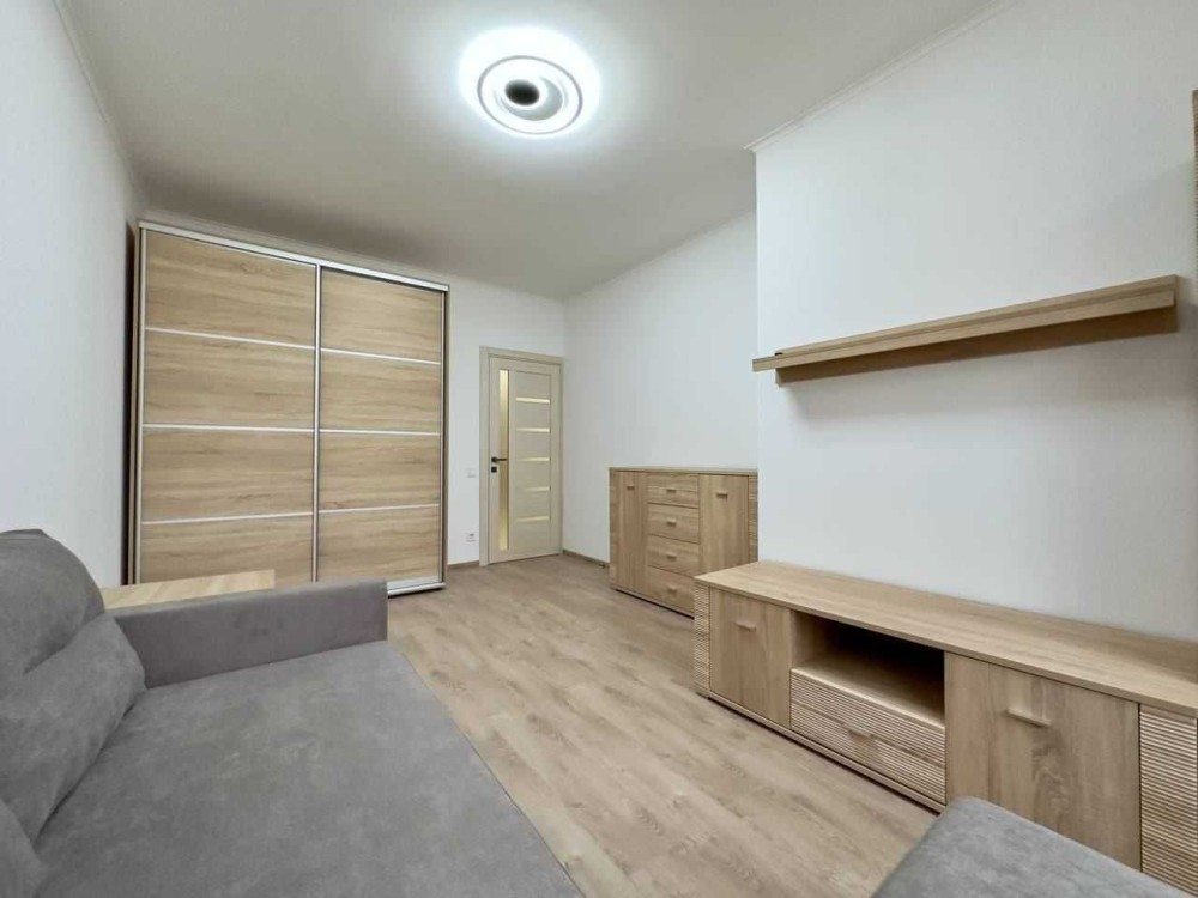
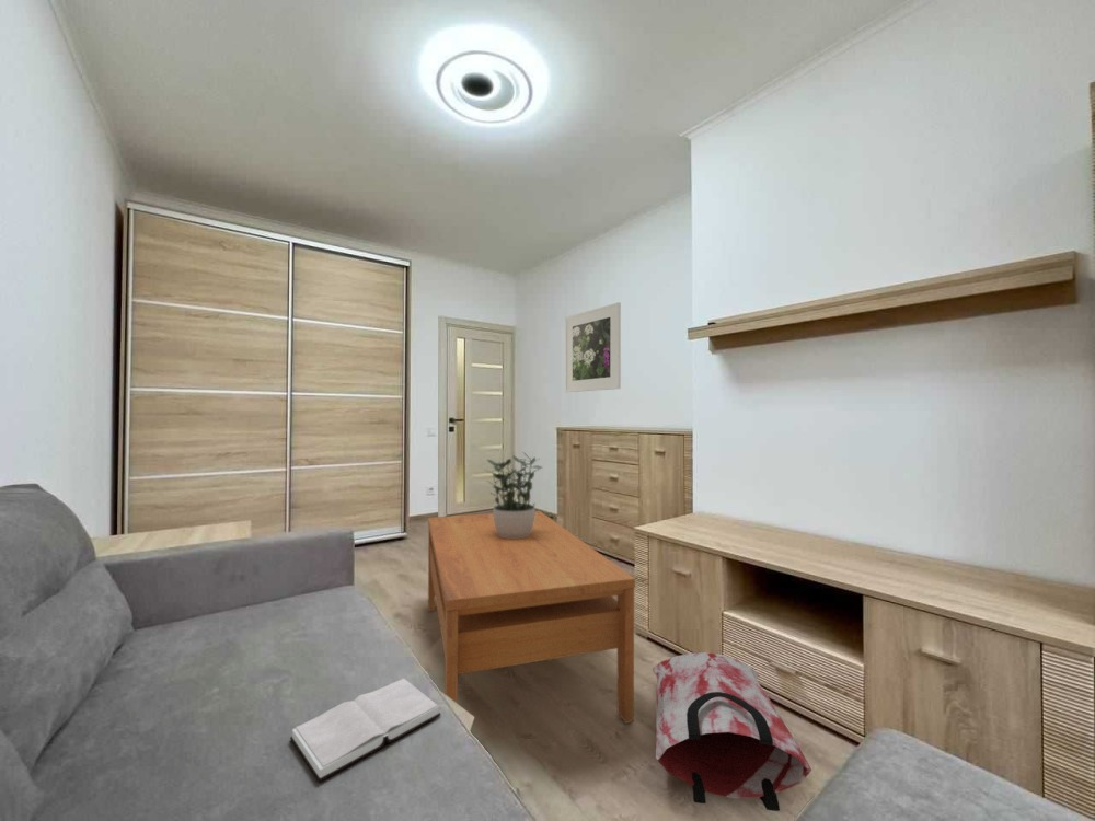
+ hardback book (368, 719)
+ bag (716, 706)
+ coffee table (507, 595)
+ potted plant (514, 493)
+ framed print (590, 350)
